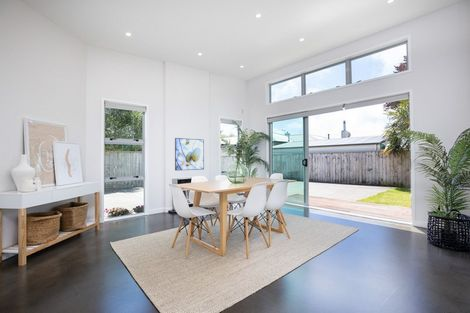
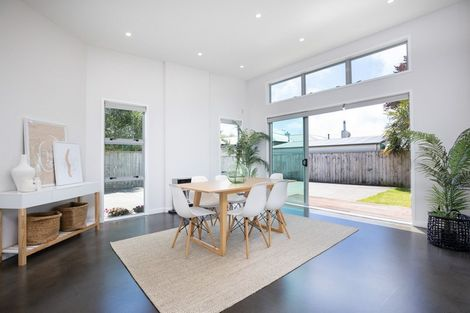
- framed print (190, 154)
